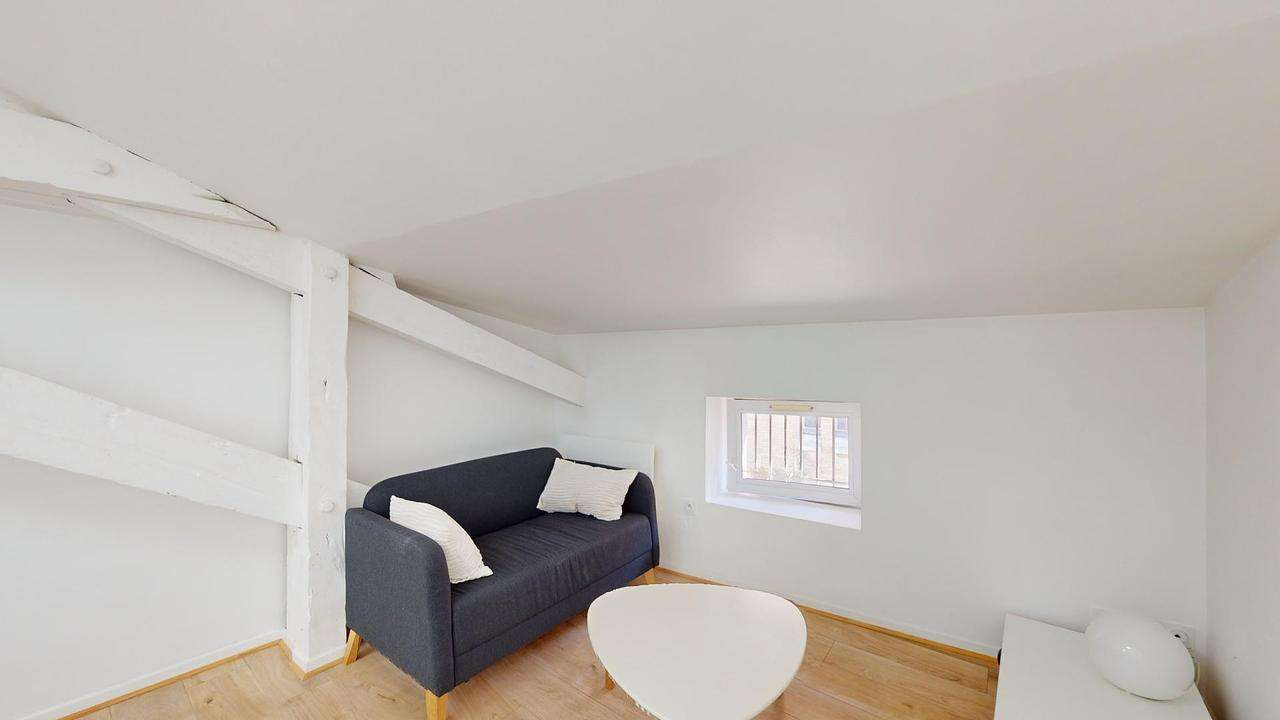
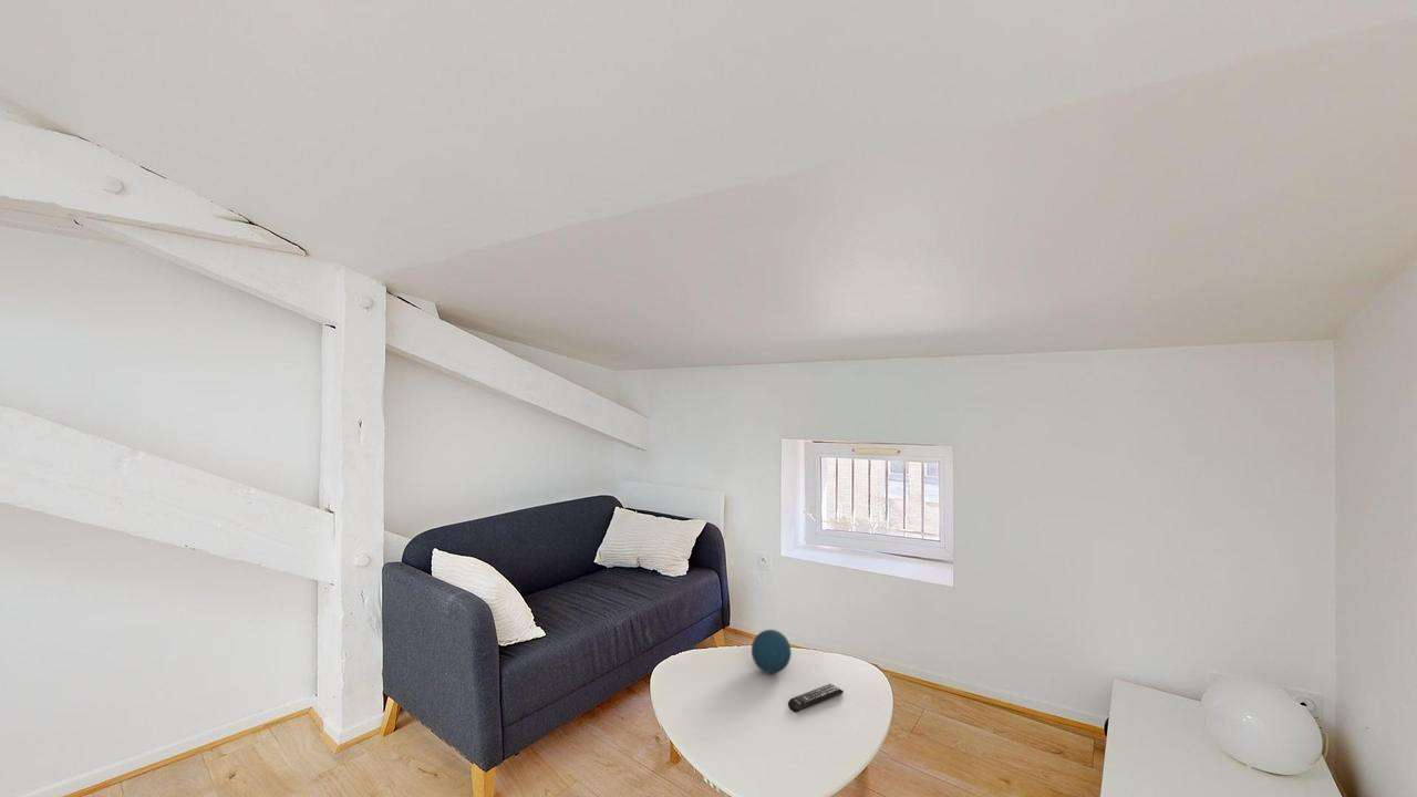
+ decorative orb (770, 651)
+ remote control (816, 696)
